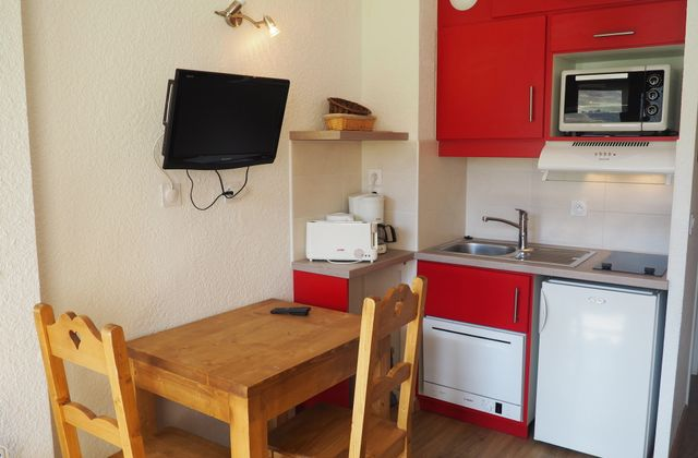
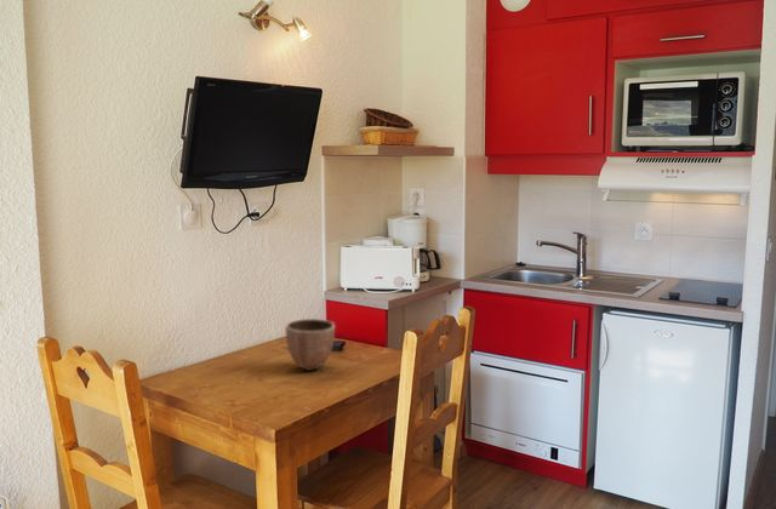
+ decorative bowl (310, 345)
